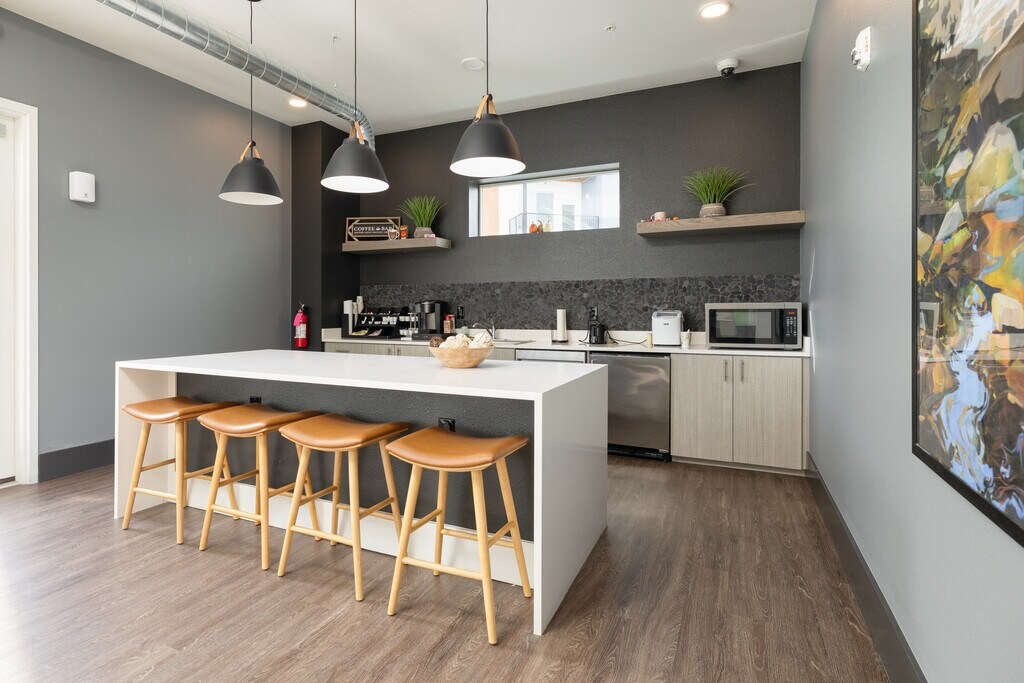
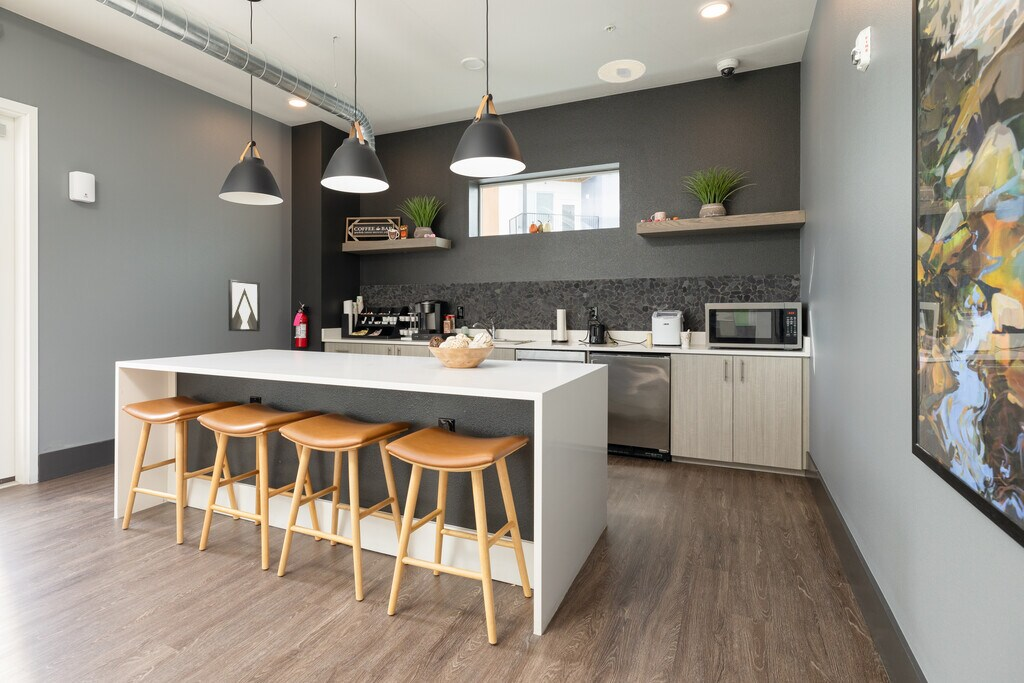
+ recessed light (621, 69)
+ wall art (244, 306)
